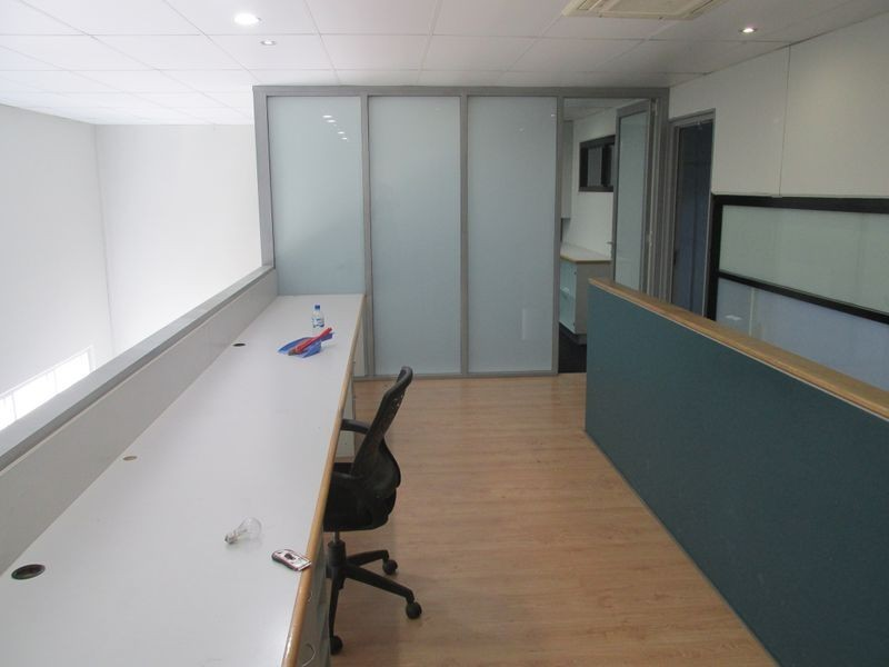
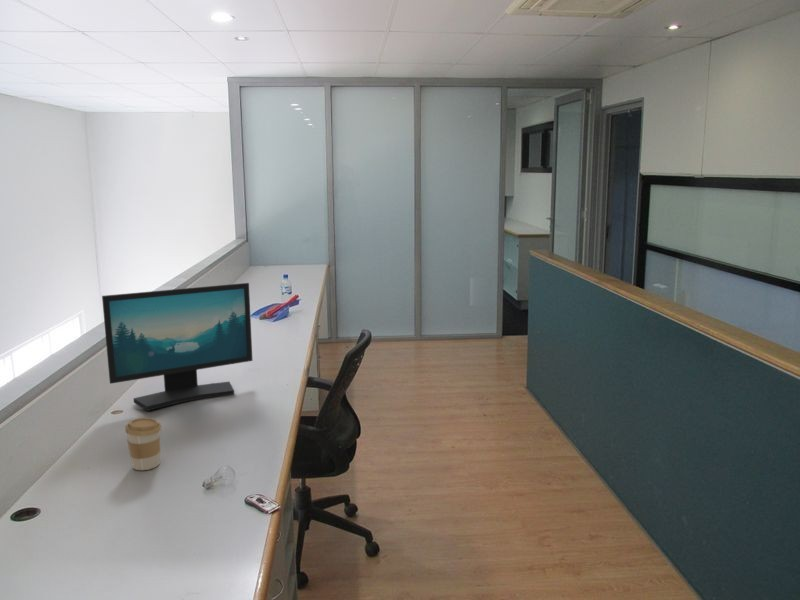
+ computer monitor (182, 343)
+ coffee cup (144, 442)
